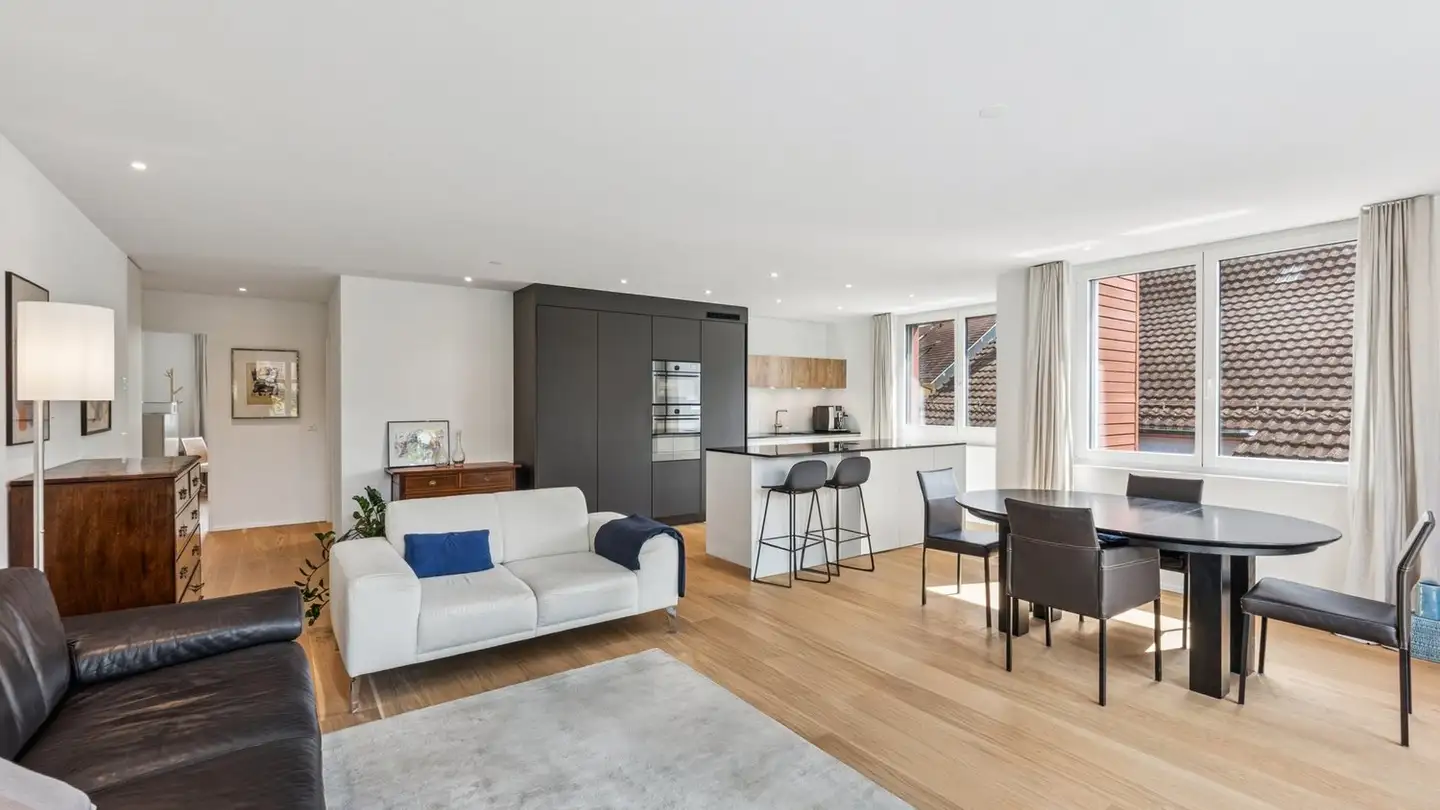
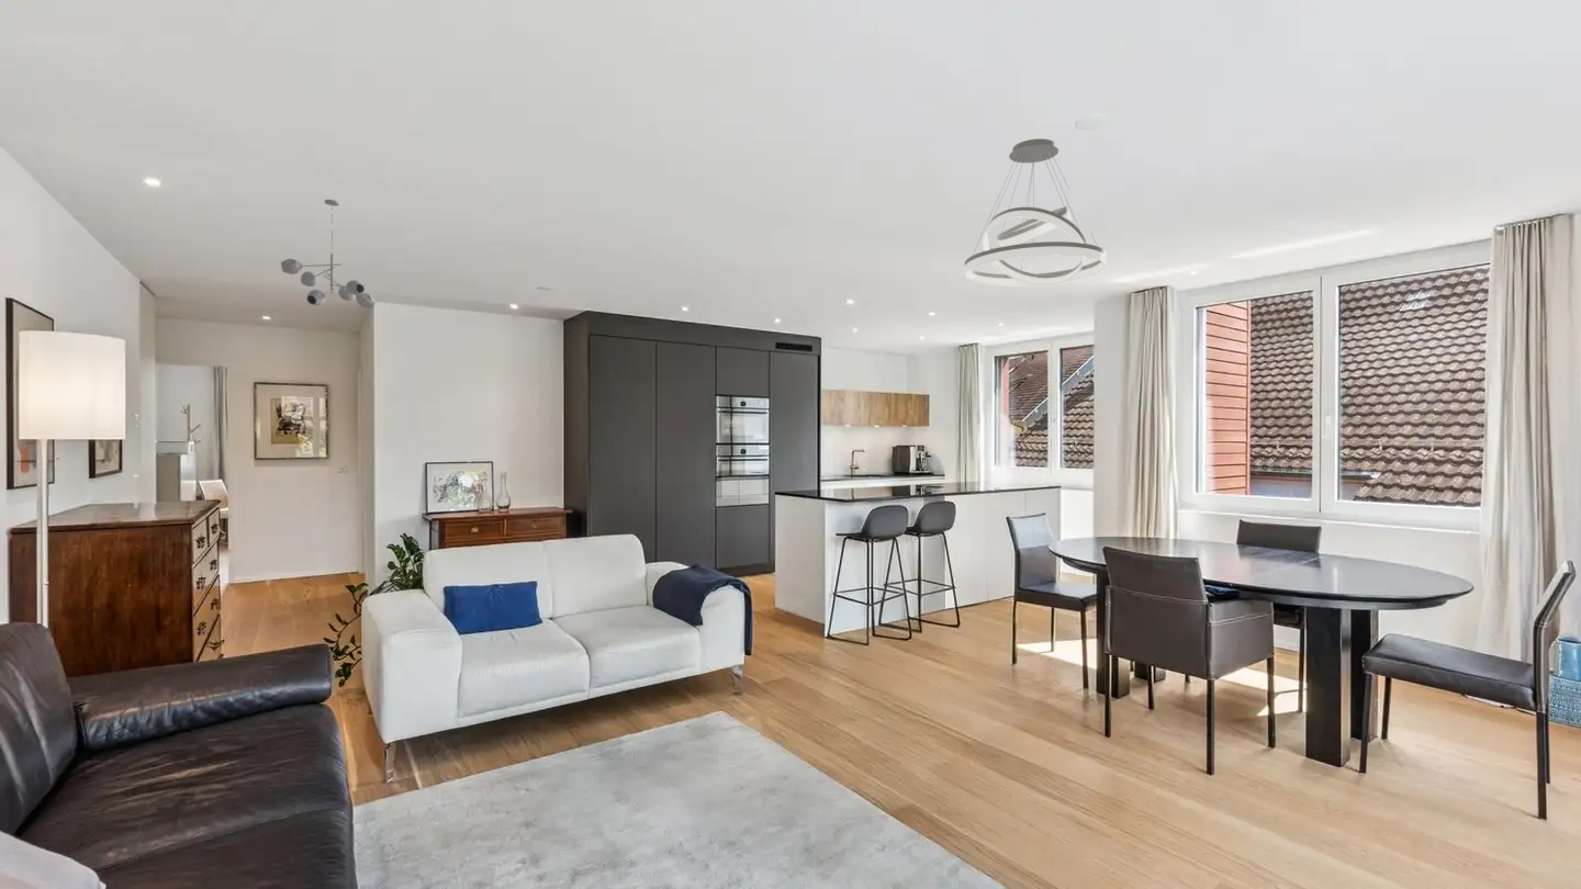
+ pendant light (1033, 212)
+ ceiling light fixture (330, 256)
